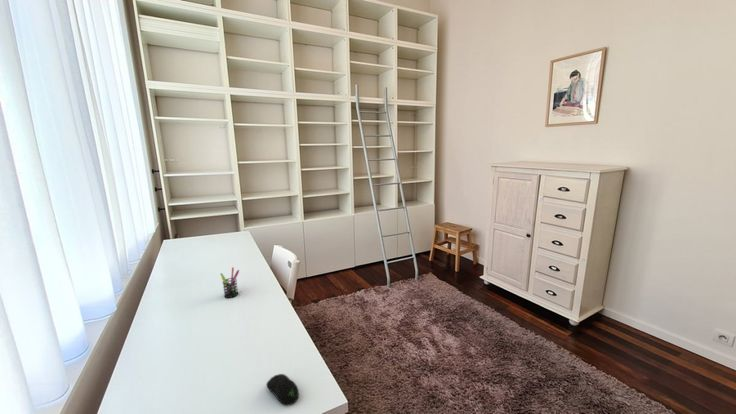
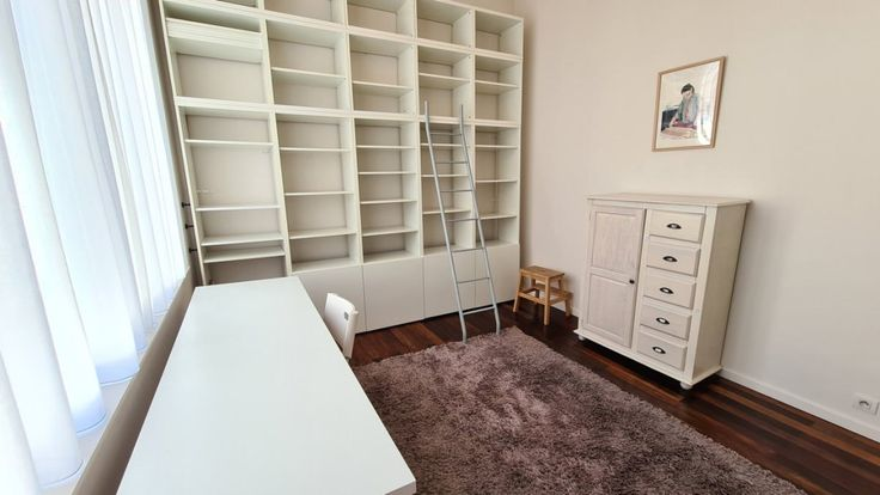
- pen holder (228, 282)
- computer mouse (282, 385)
